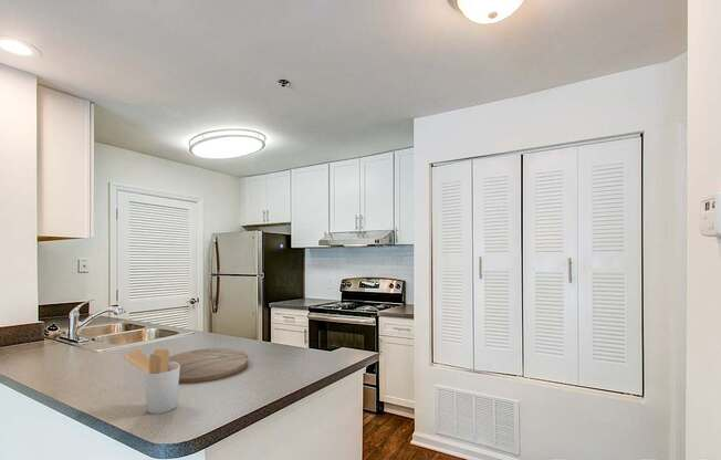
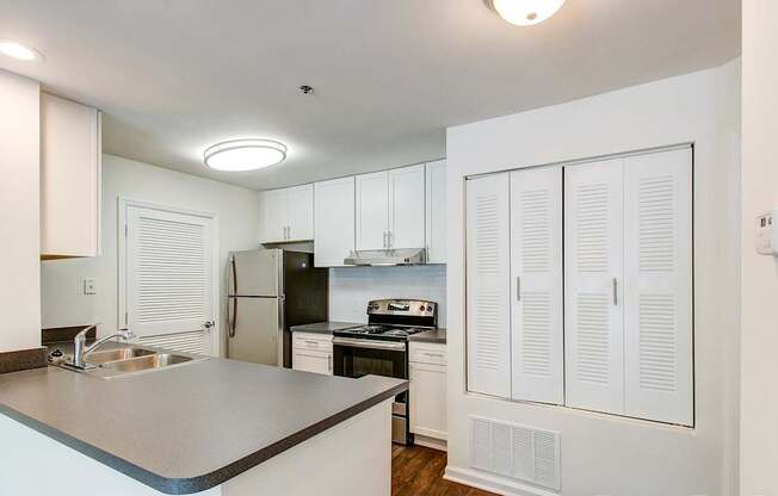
- utensil holder (153, 378)
- cutting board (202, 364)
